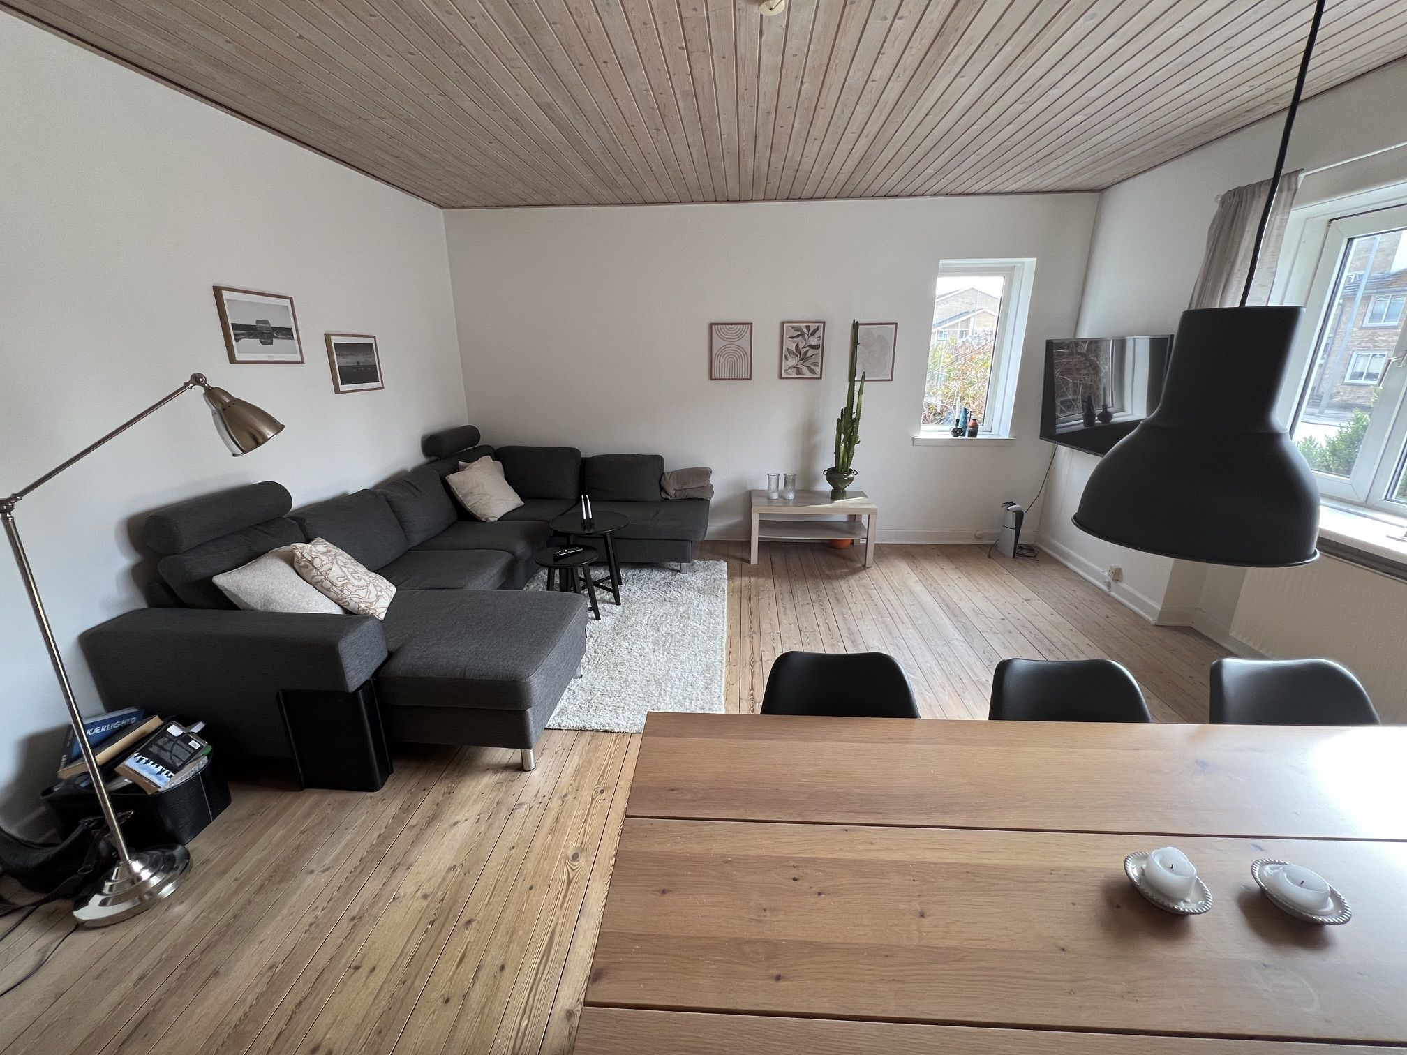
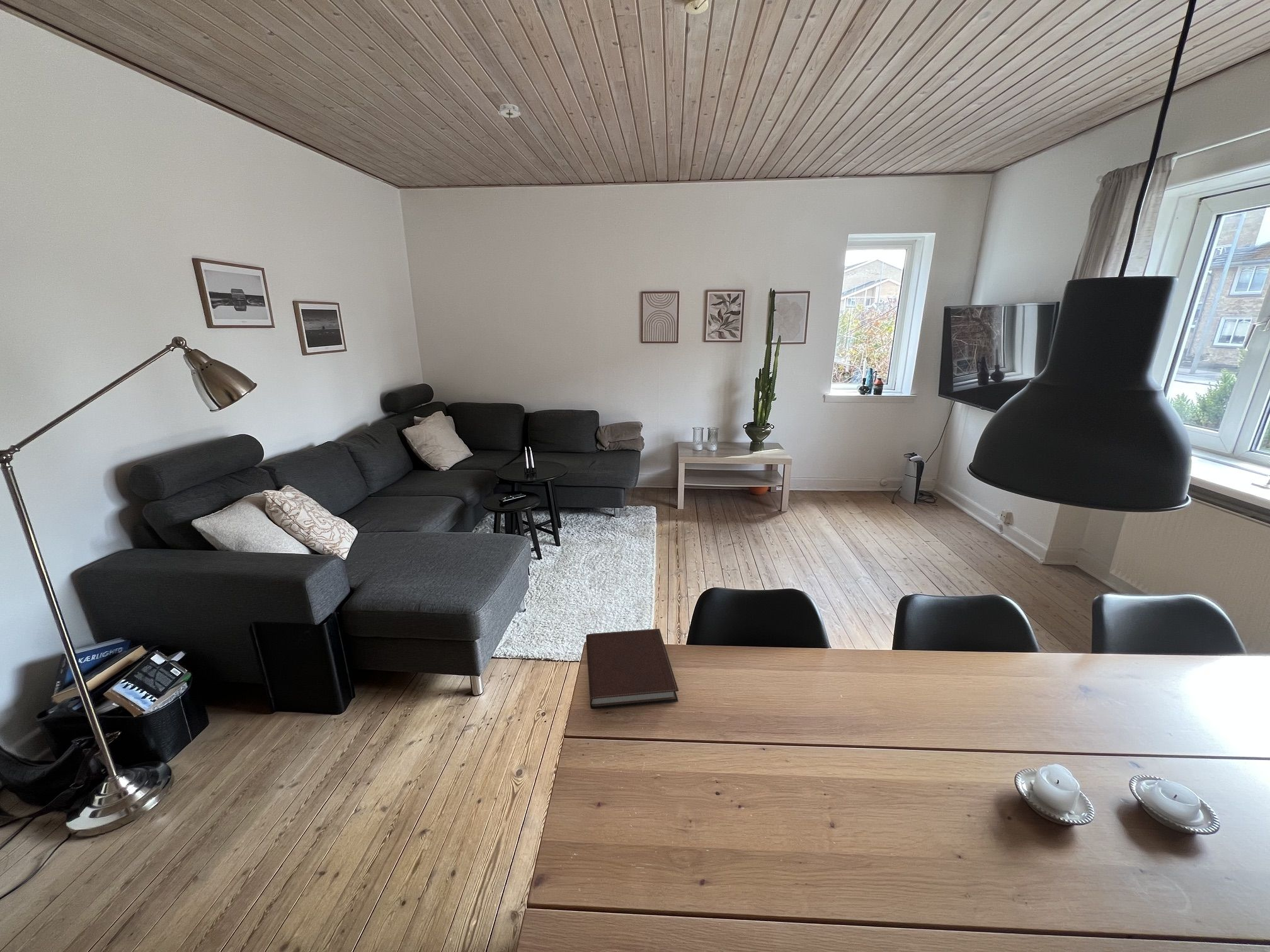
+ notebook (628, 665)
+ smoke detector (508, 111)
